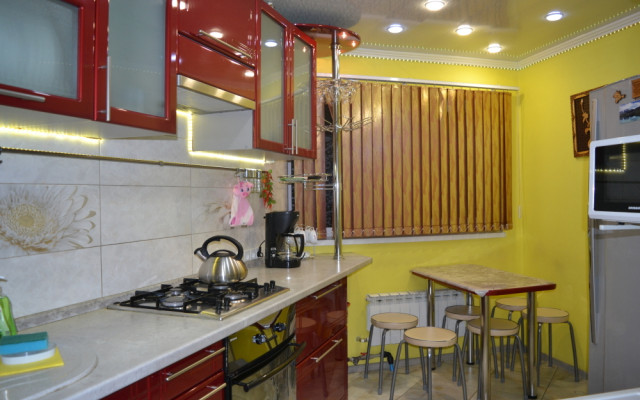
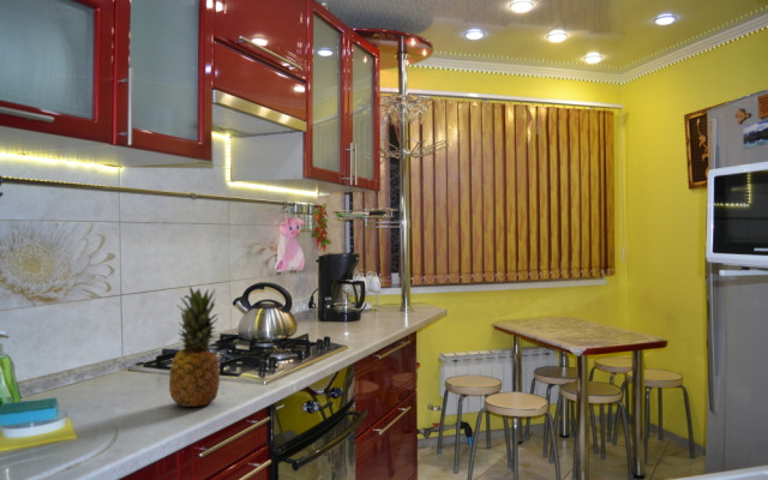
+ fruit (194, 343)
